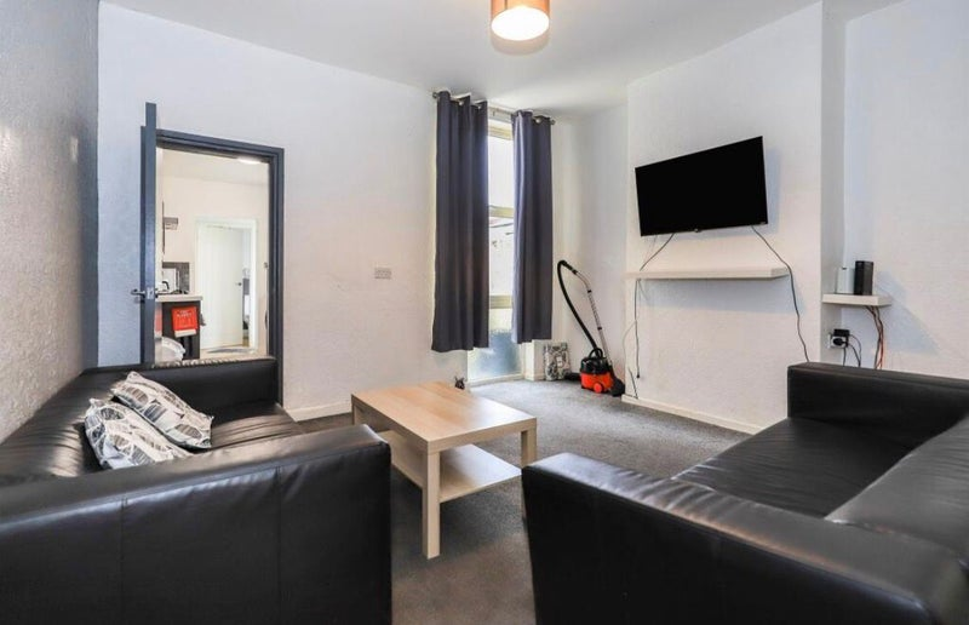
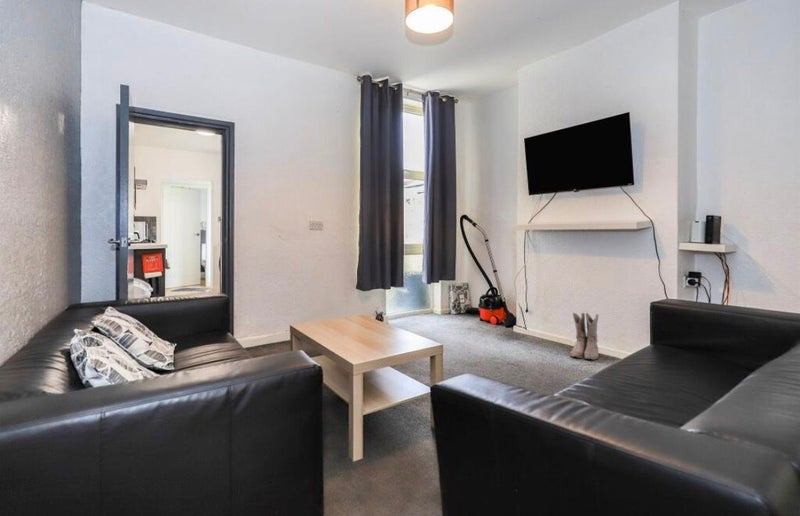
+ boots (585, 334)
